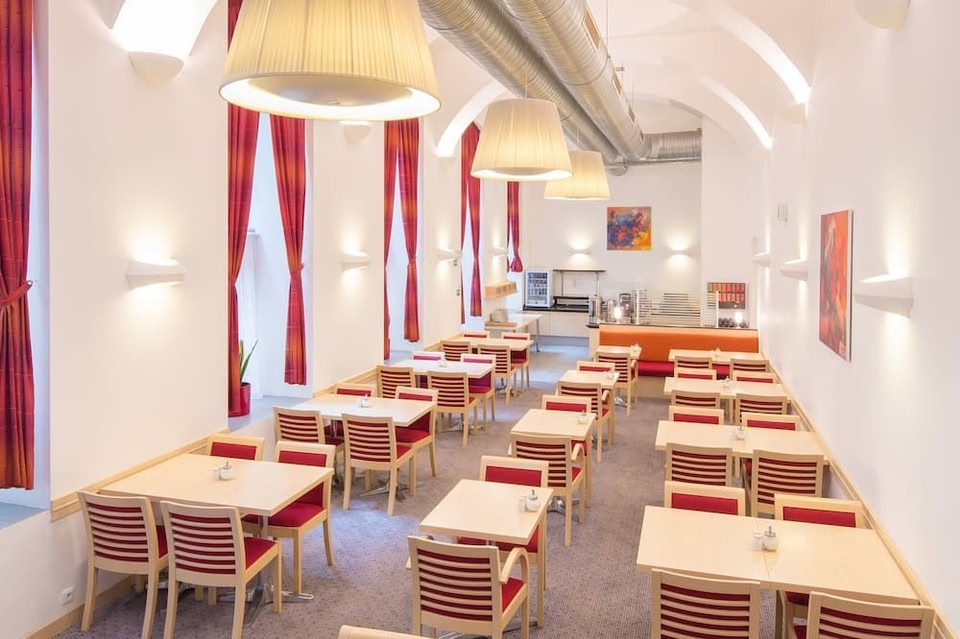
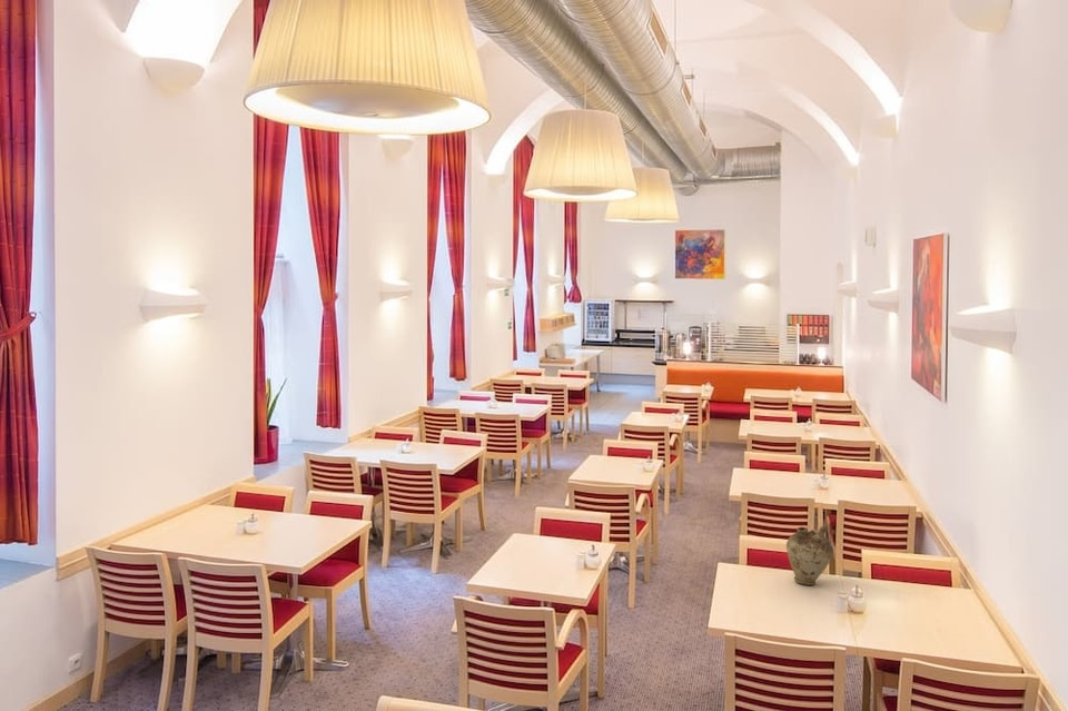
+ vase (809, 554)
